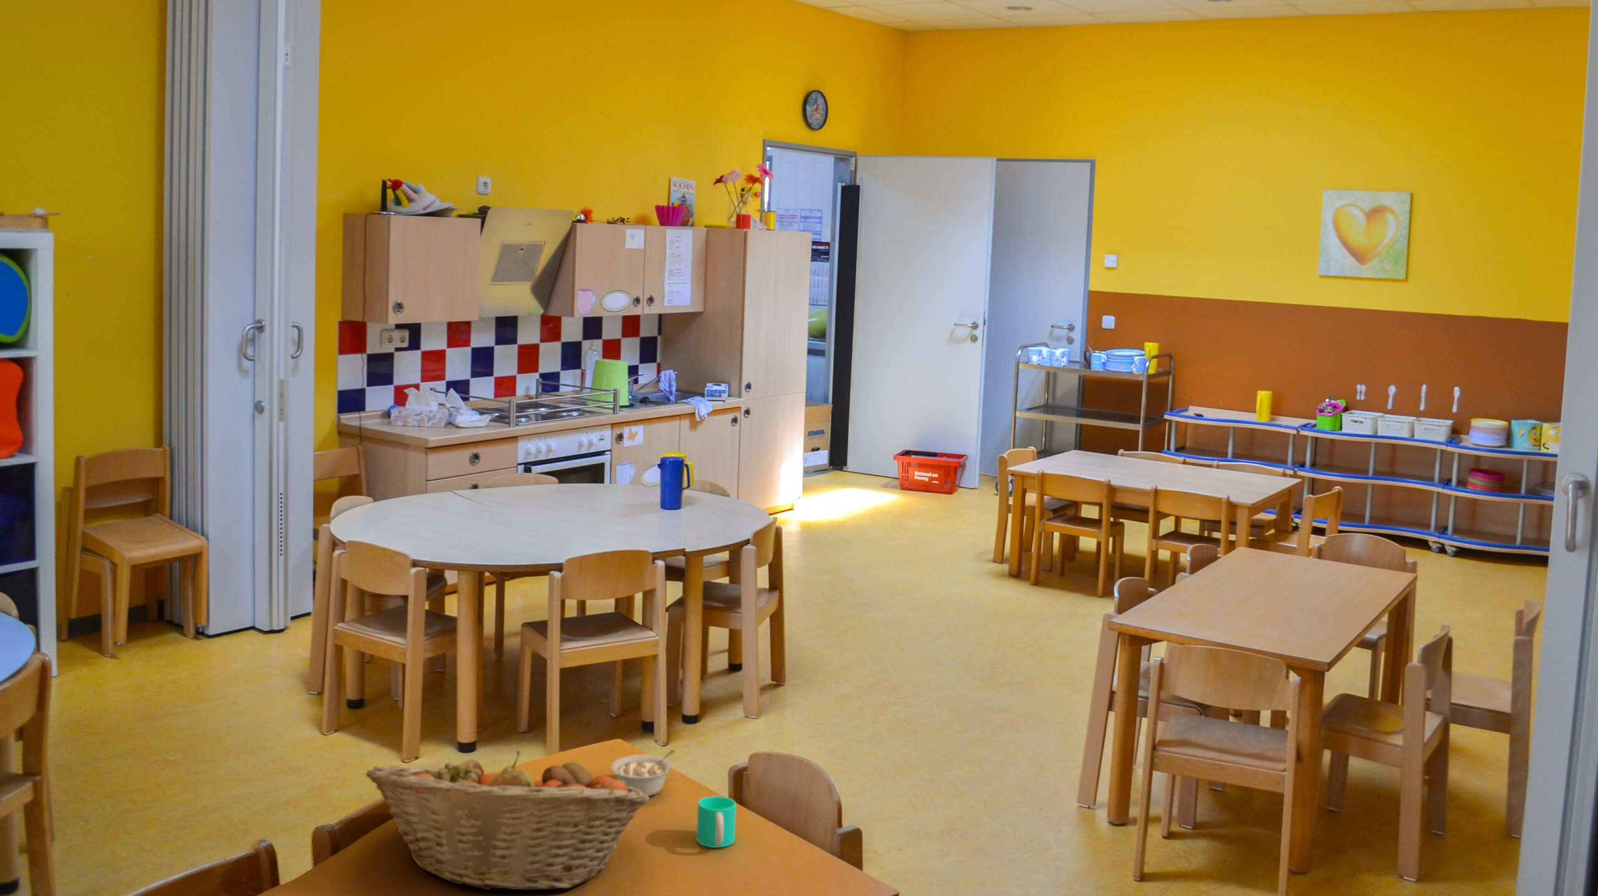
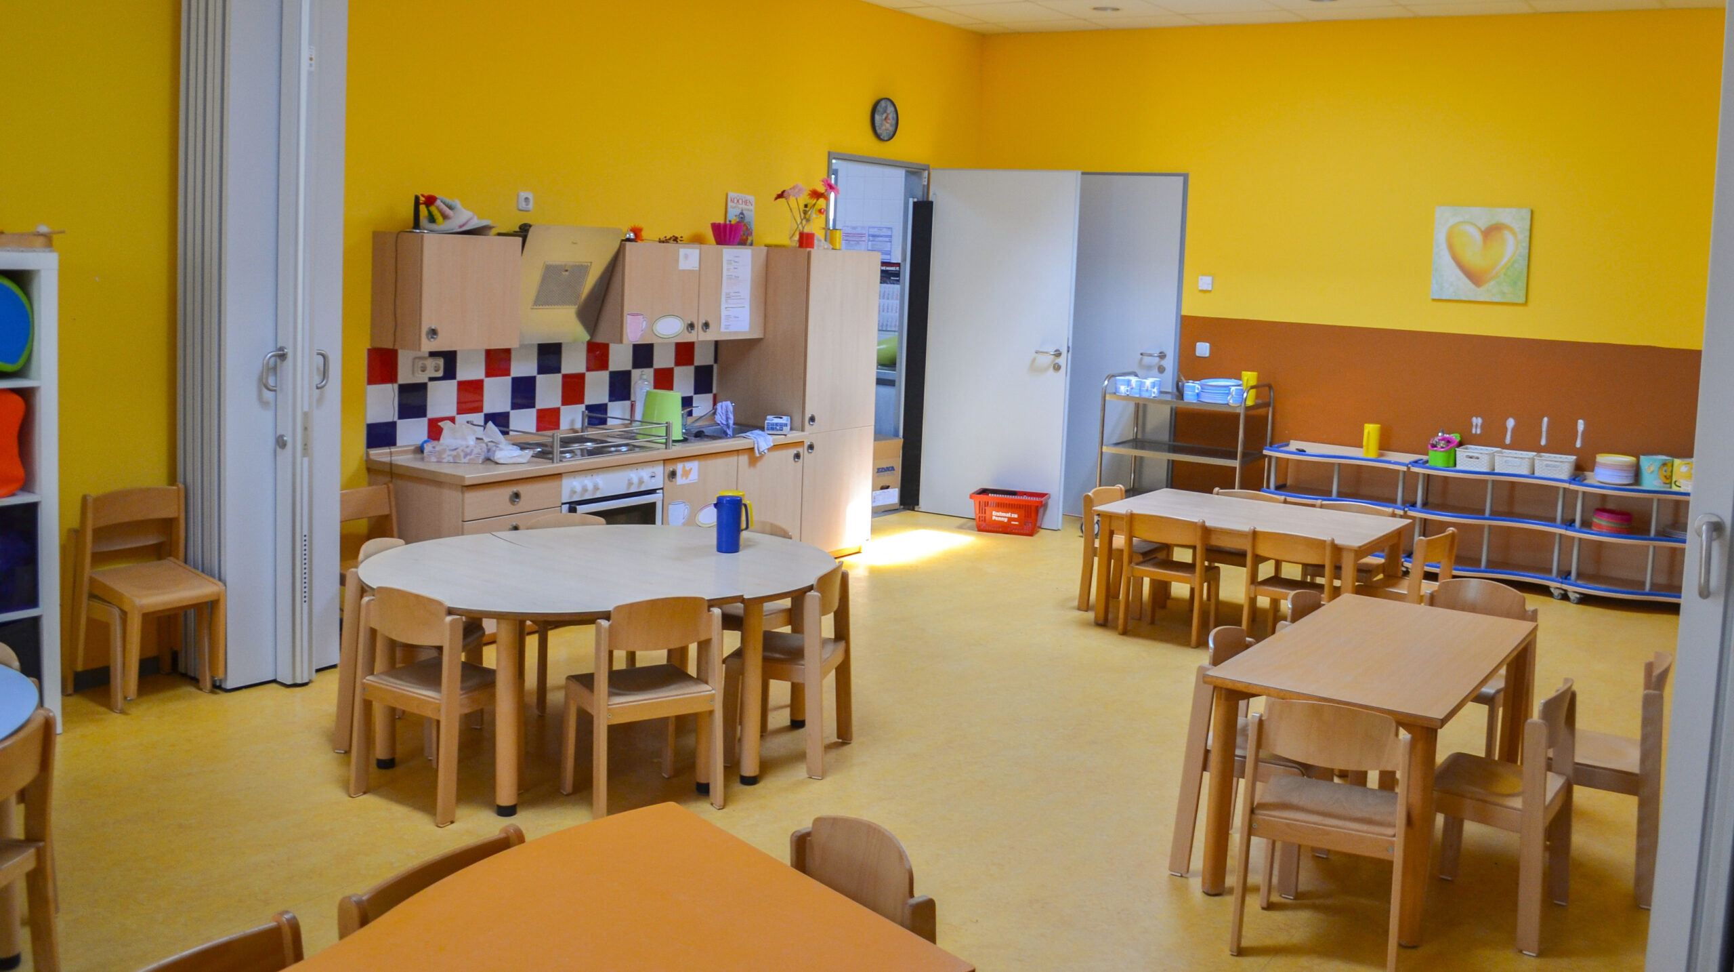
- fruit basket (507, 805)
- cup (717, 825)
- legume (642, 773)
